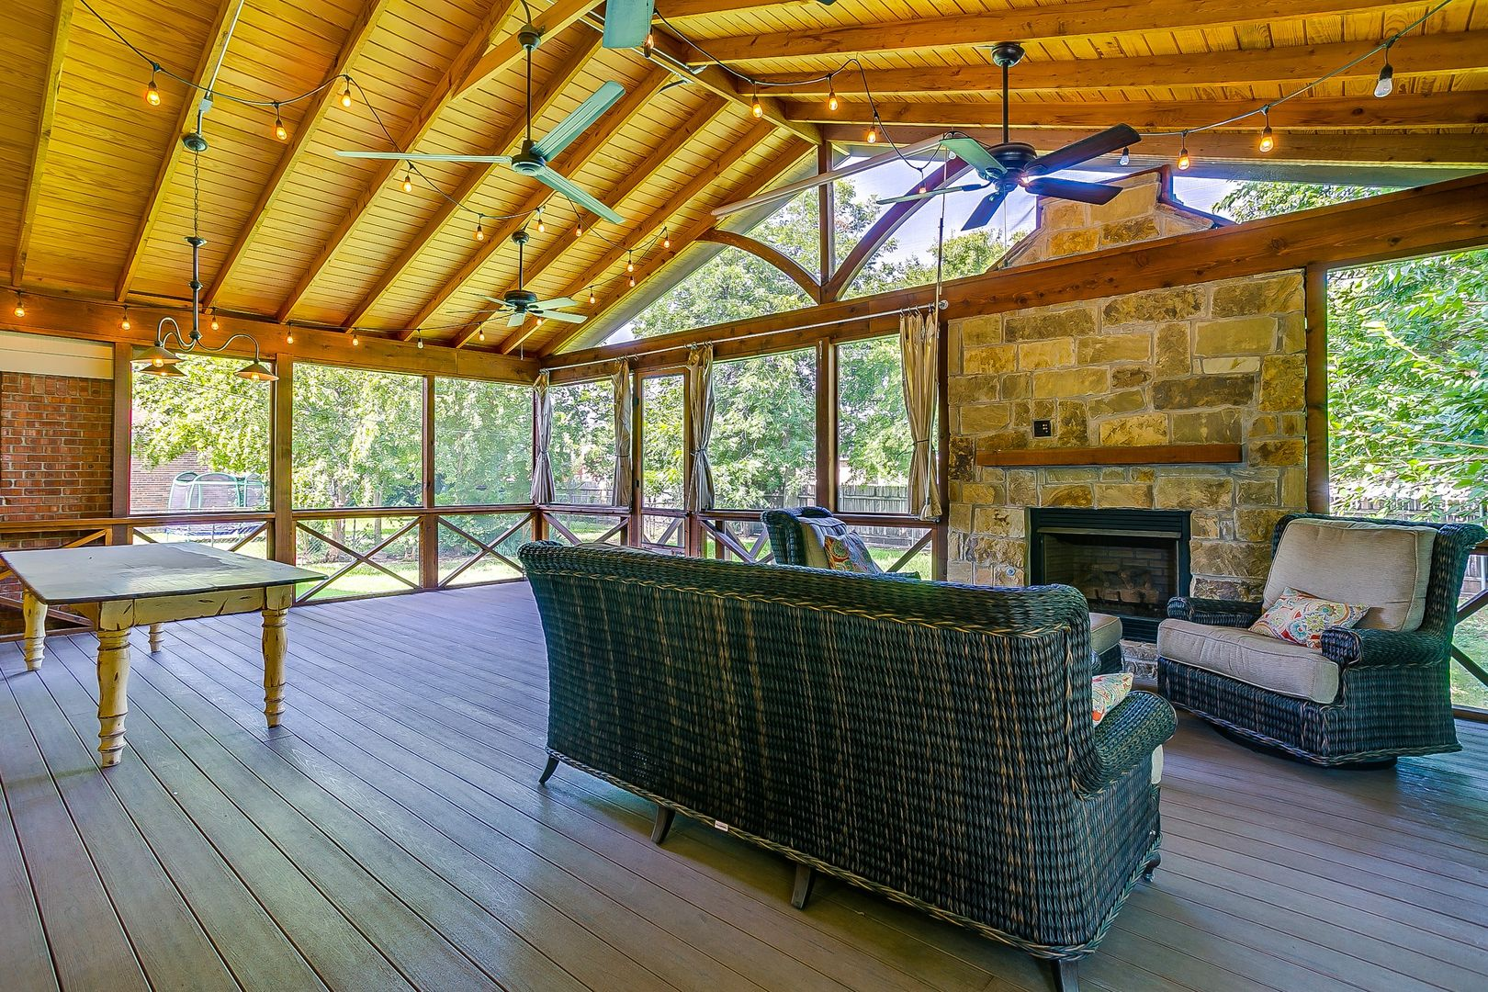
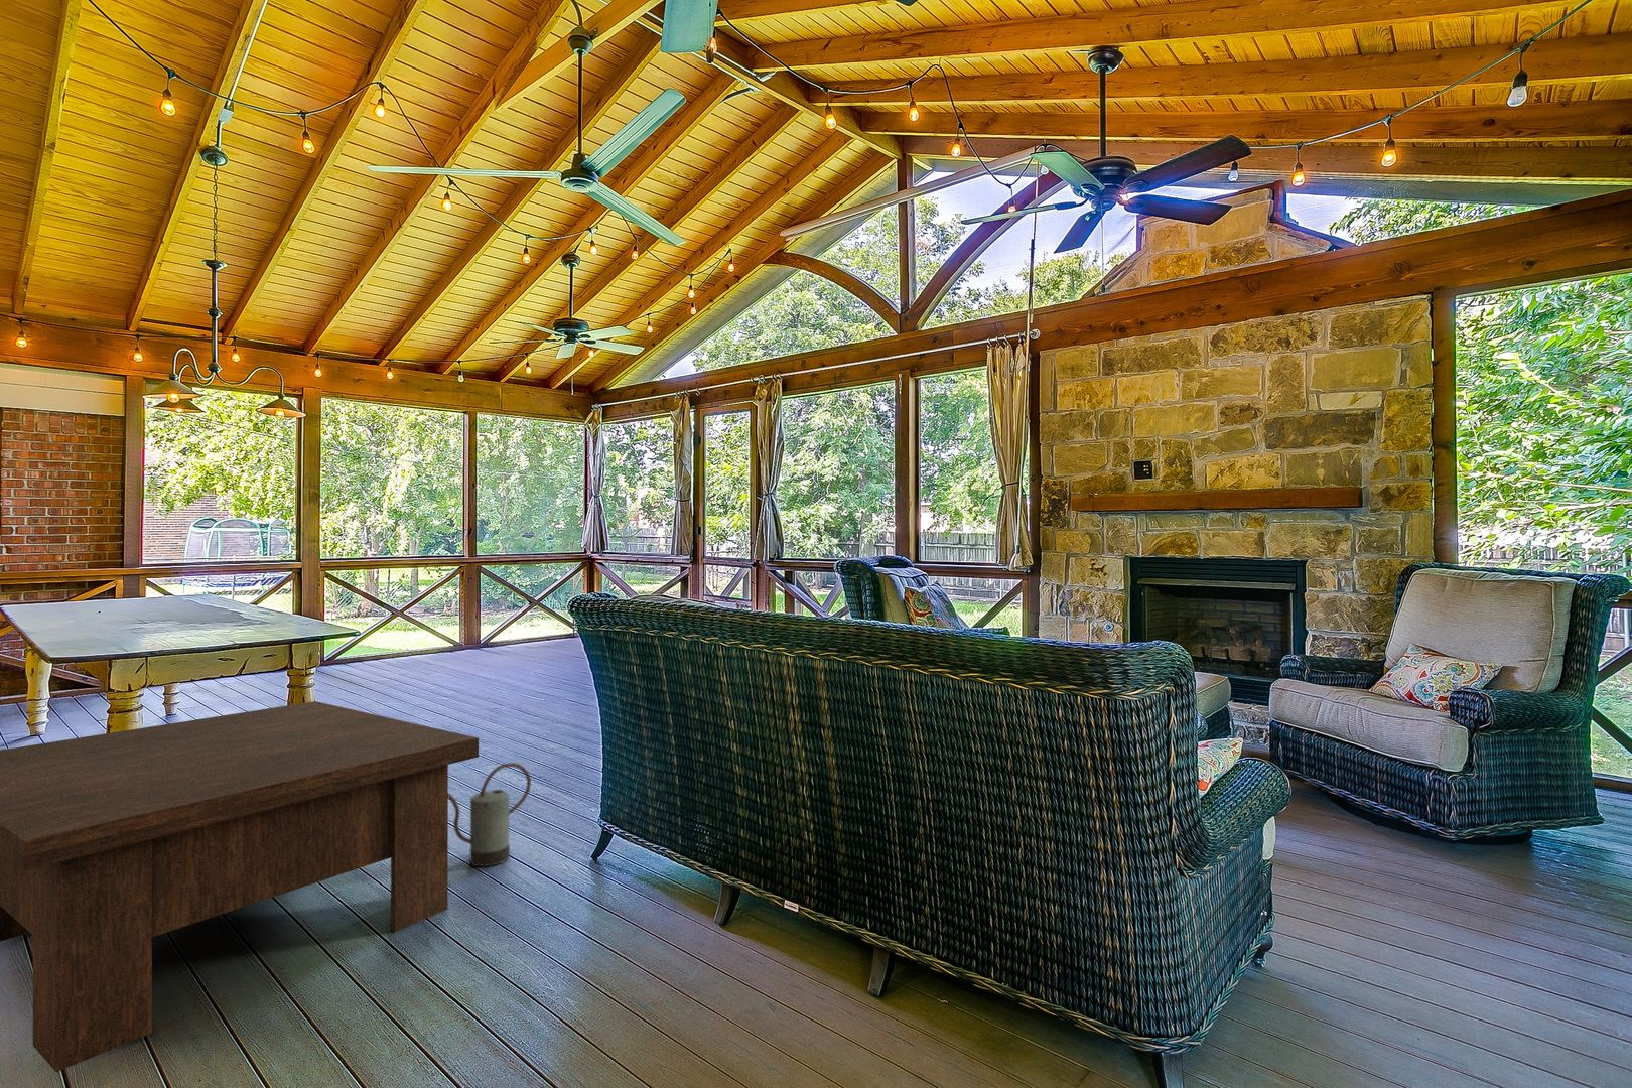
+ coffee table (216, 839)
+ watering can (488, 812)
